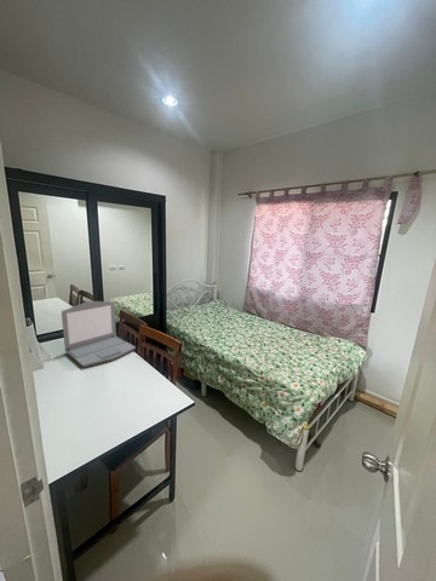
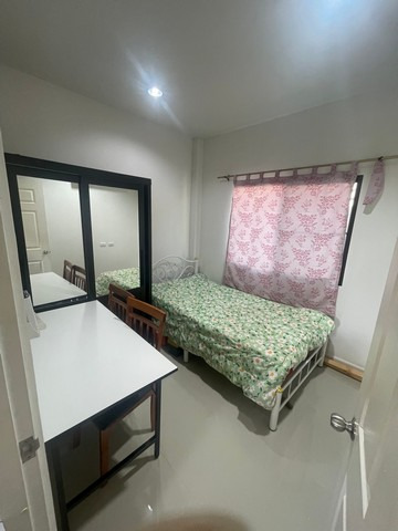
- laptop (101, 329)
